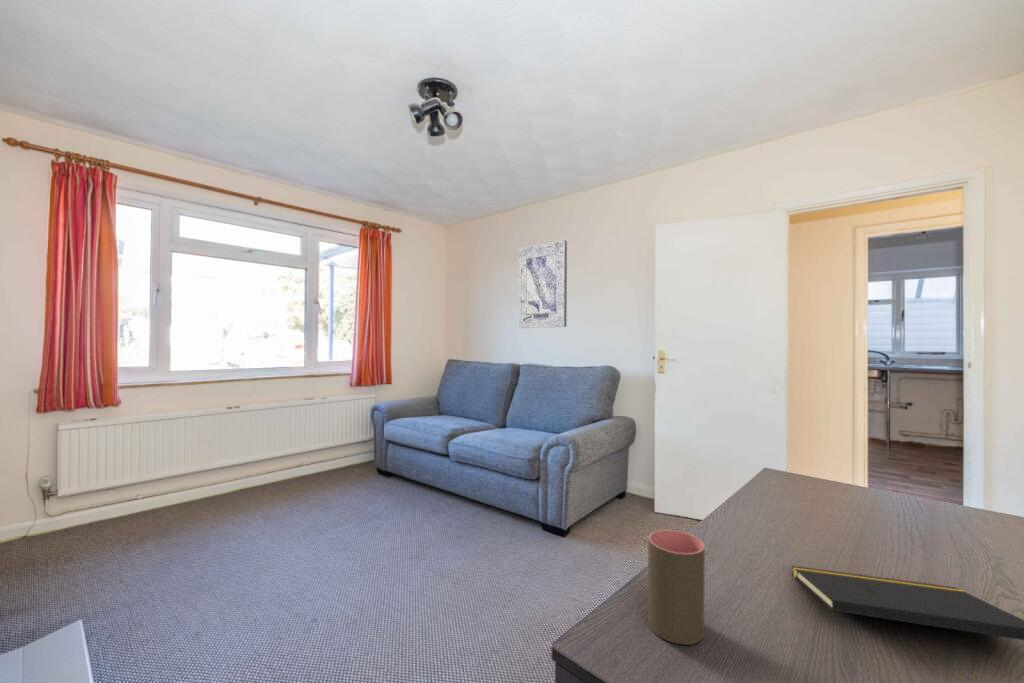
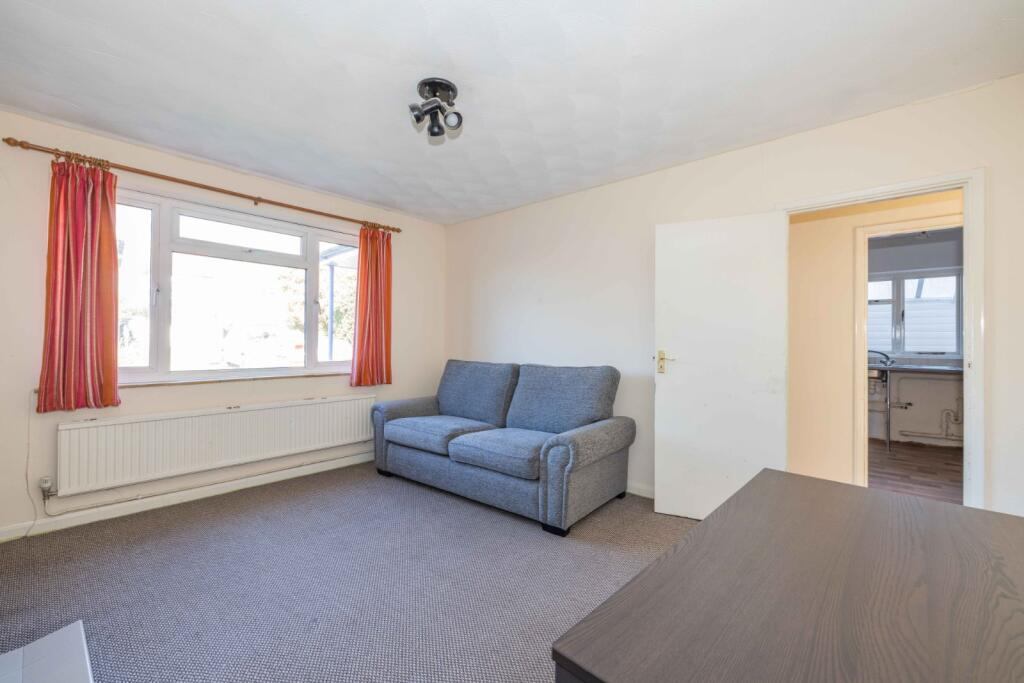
- cup (675, 583)
- notepad (898, 598)
- wall art (542, 286)
